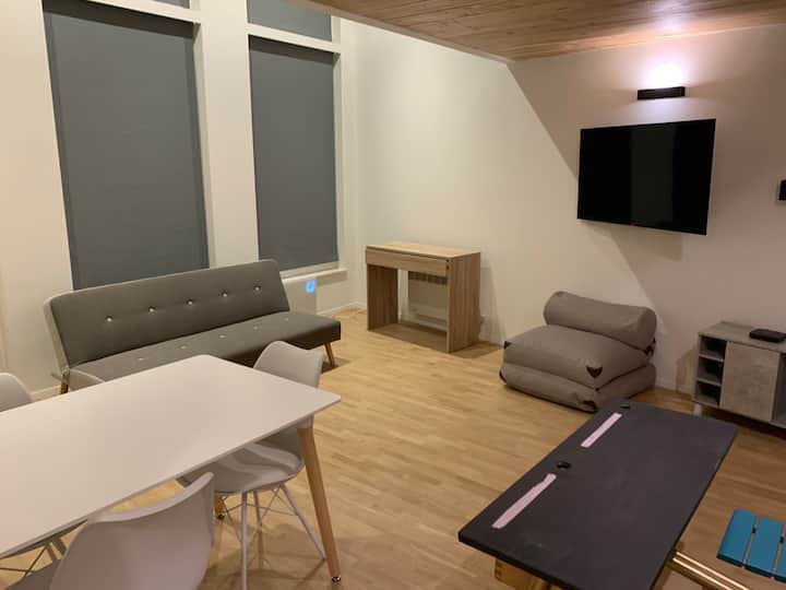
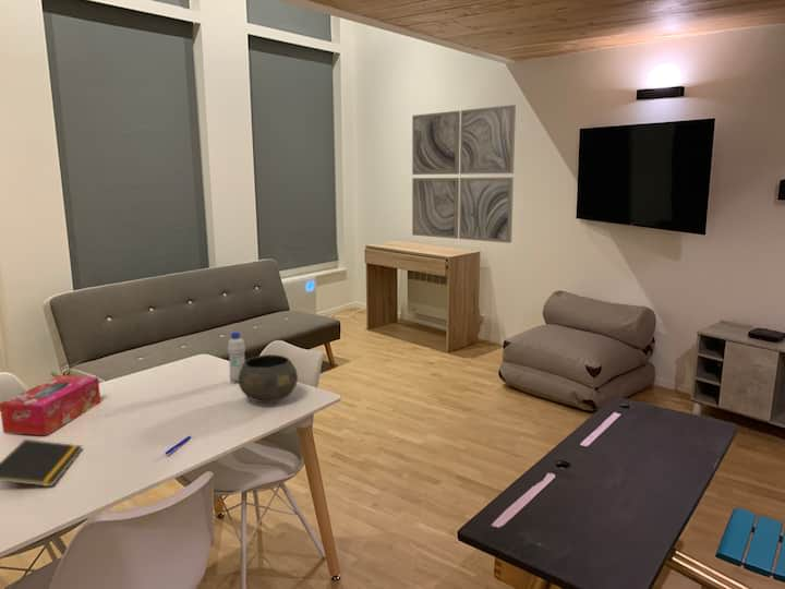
+ bowl (267, 380)
+ bottle (237, 356)
+ notepad (37, 461)
+ pen (179, 444)
+ wall art (458, 173)
+ tissue box (53, 402)
